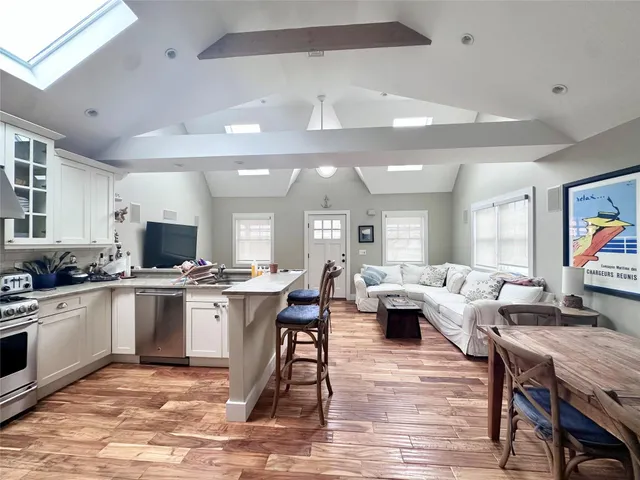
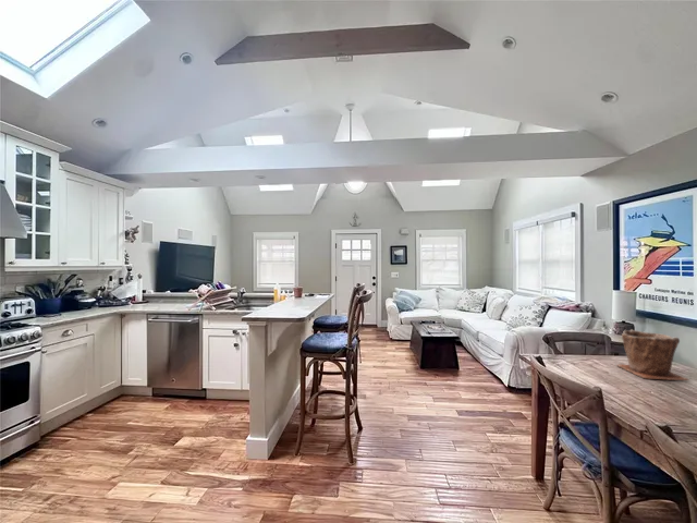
+ plant pot (650, 352)
